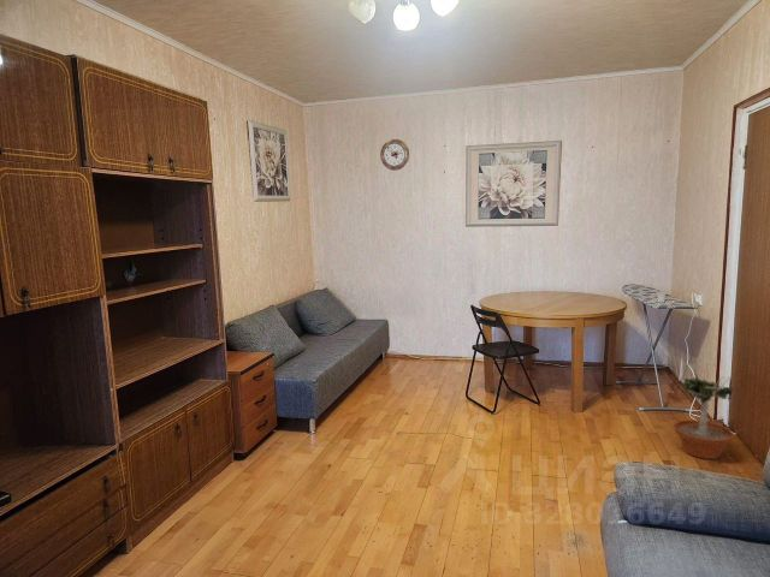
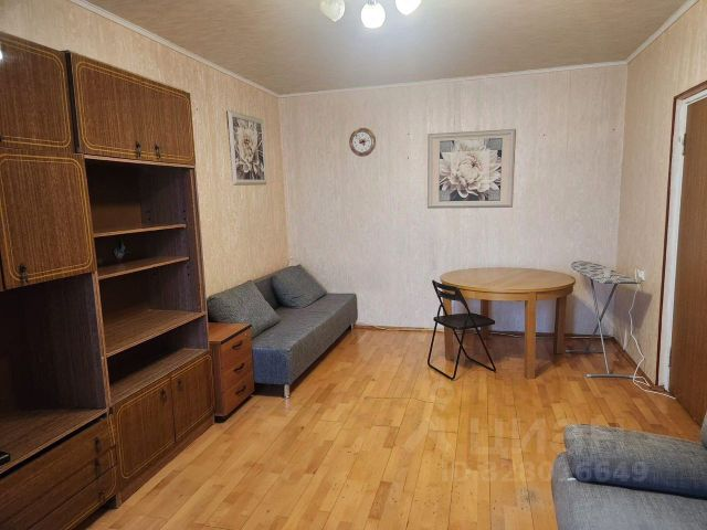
- potted tree (704, 411)
